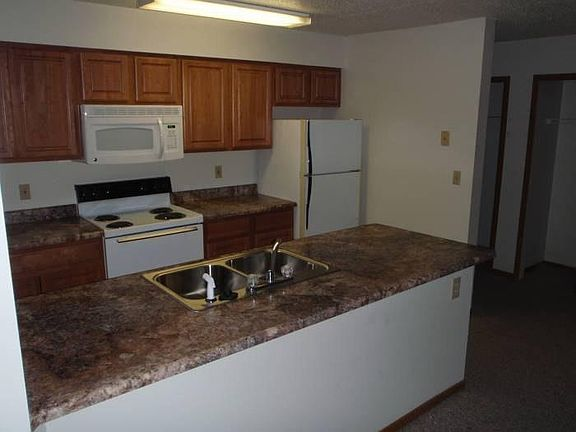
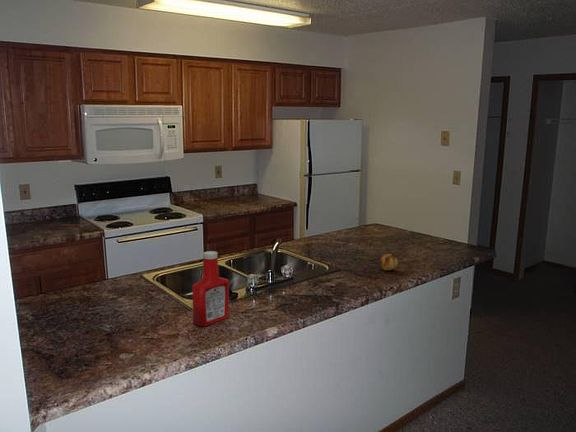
+ soap bottle (210, 286)
+ fruit (388, 262)
